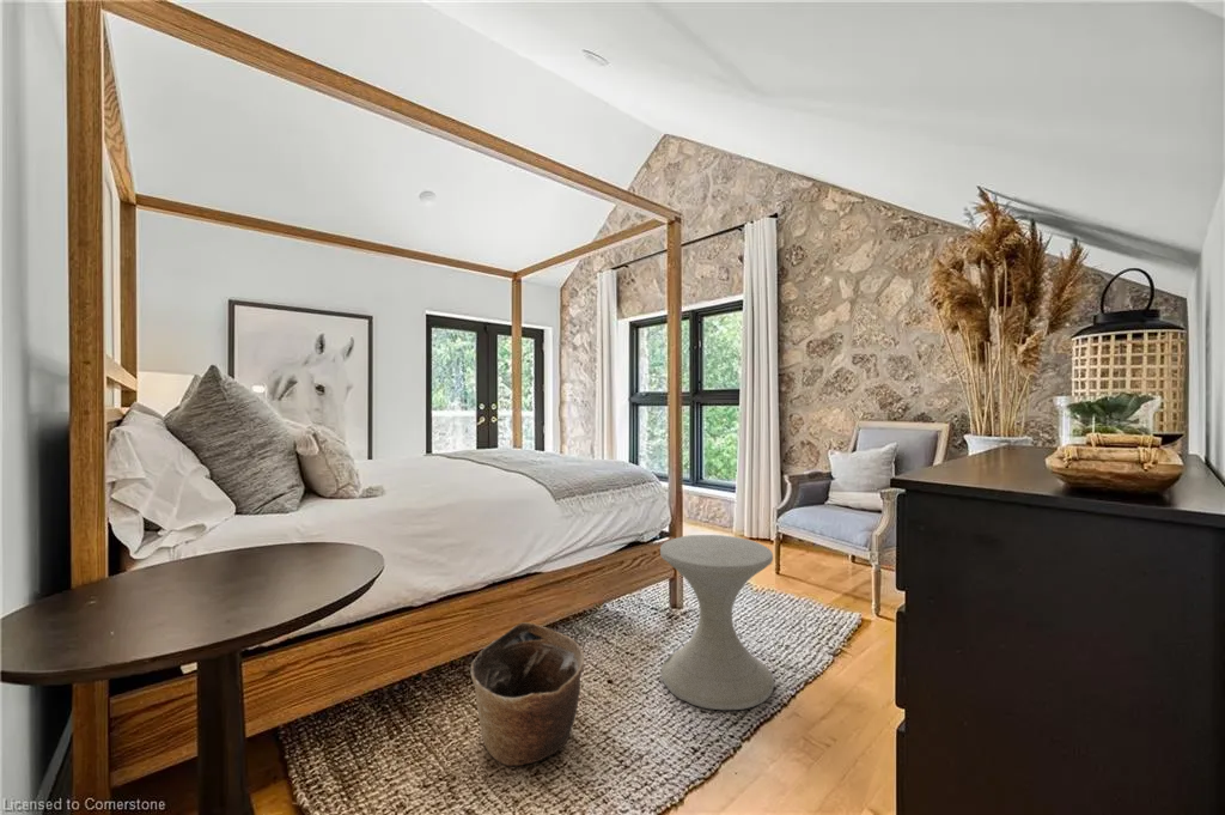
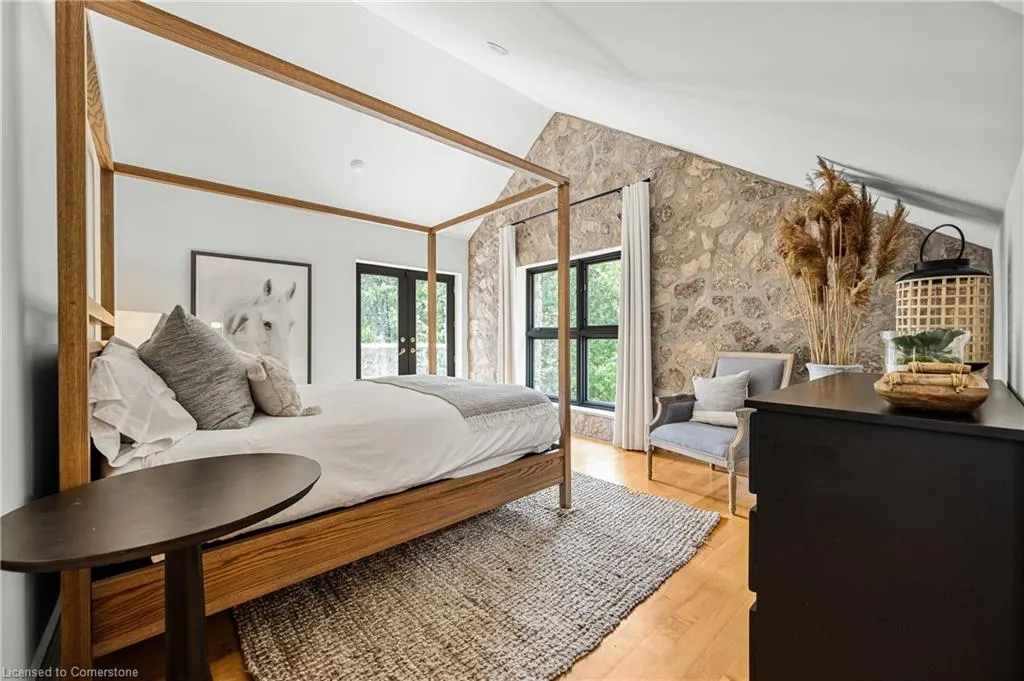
- side table (715, 613)
- basket (529, 693)
